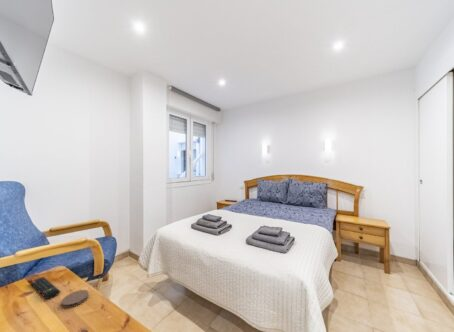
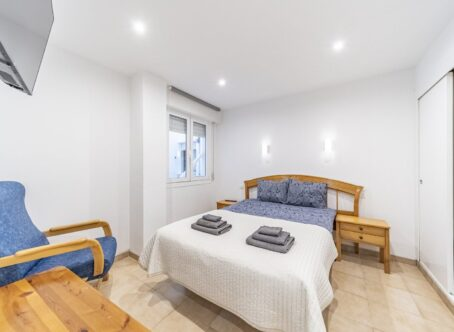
- remote control (44, 287)
- coaster (75, 298)
